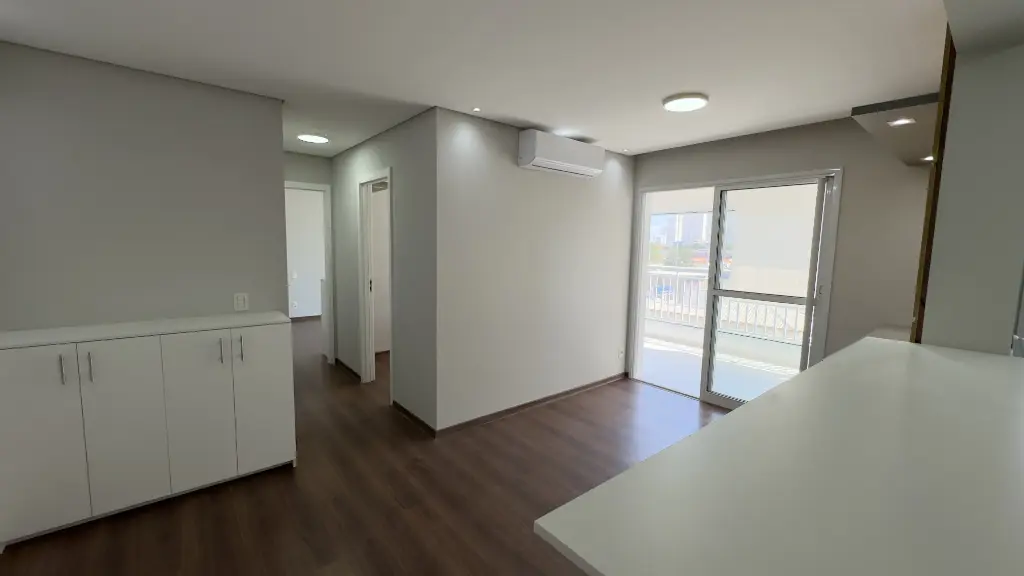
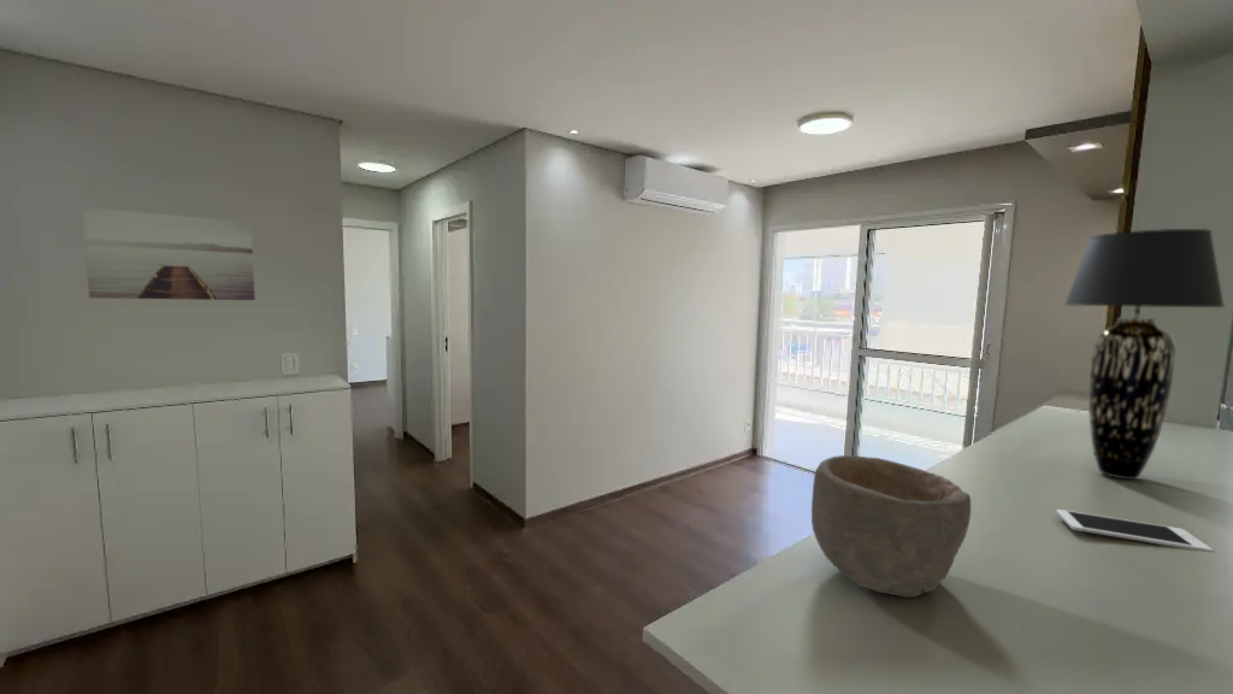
+ wall art (176, 257)
+ bowl (883, 524)
+ table lamp (1132, 358)
+ cell phone (1127, 529)
